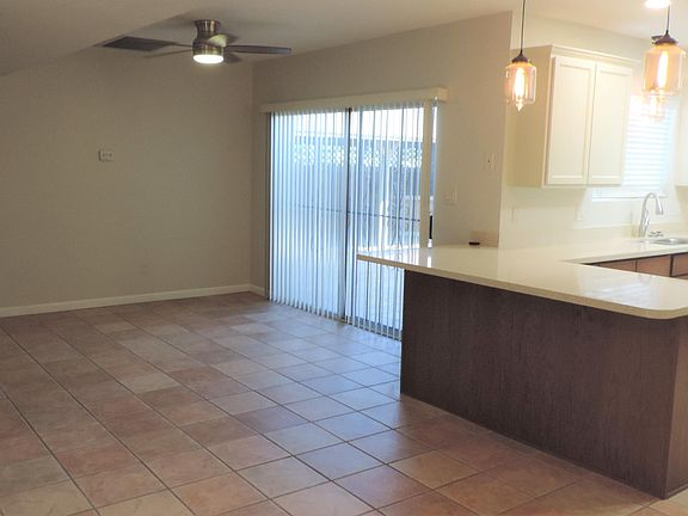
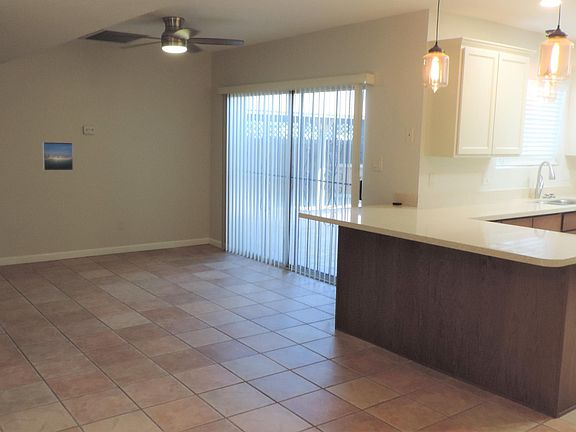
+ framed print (58, 156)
